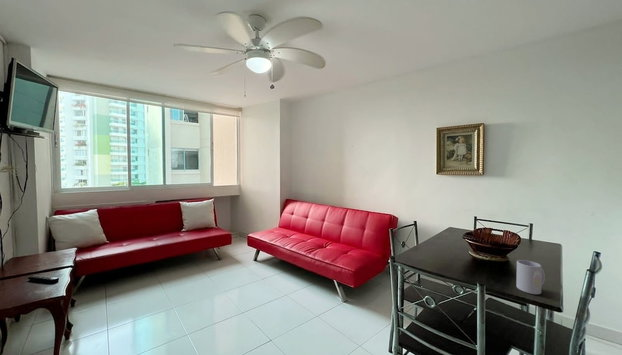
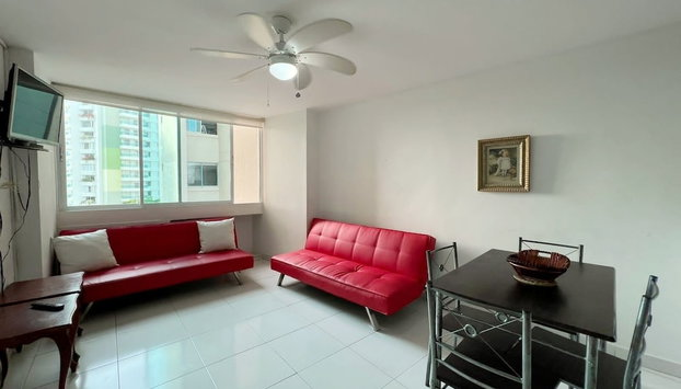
- mug (531, 276)
